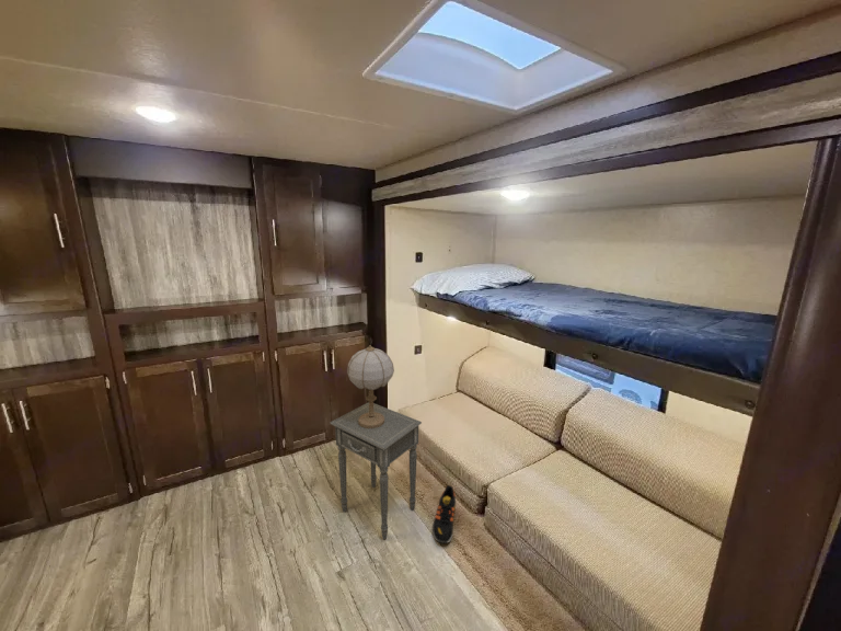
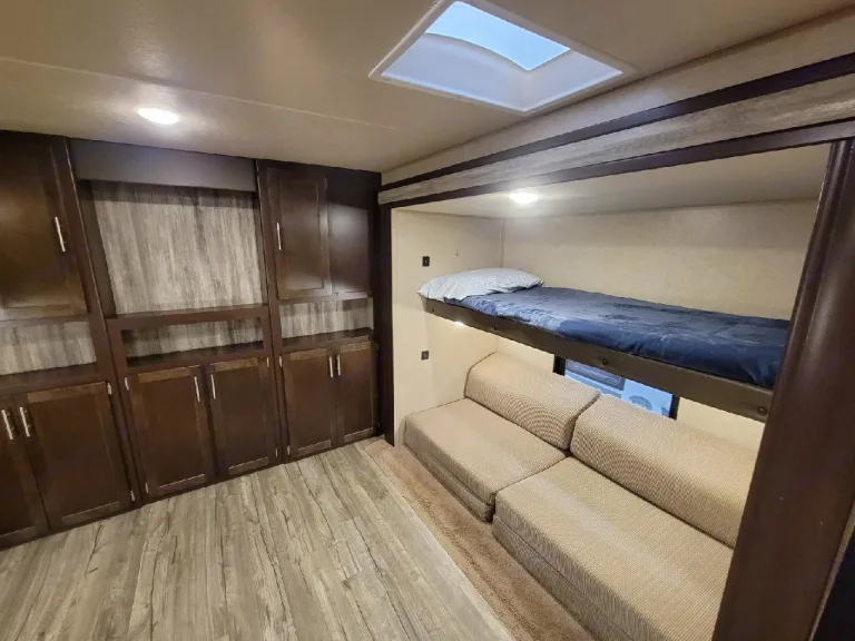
- table lamp (370, 383)
- side table (375, 468)
- shoe (446, 512)
